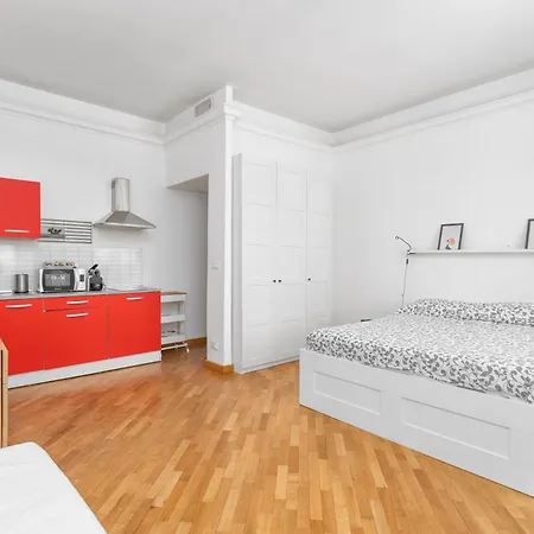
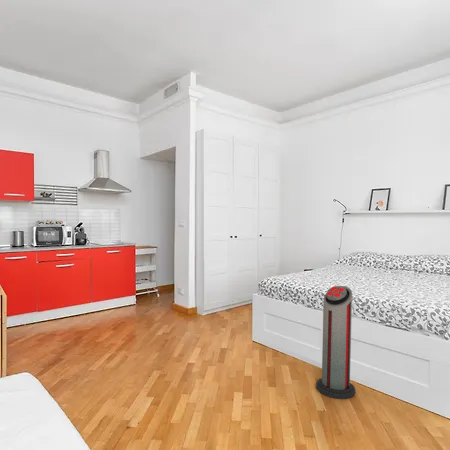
+ air purifier (336, 338)
